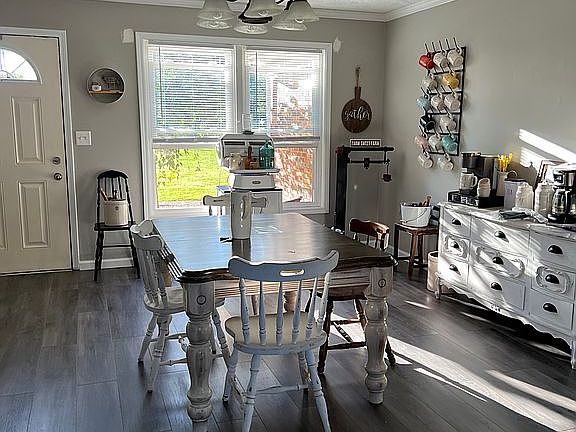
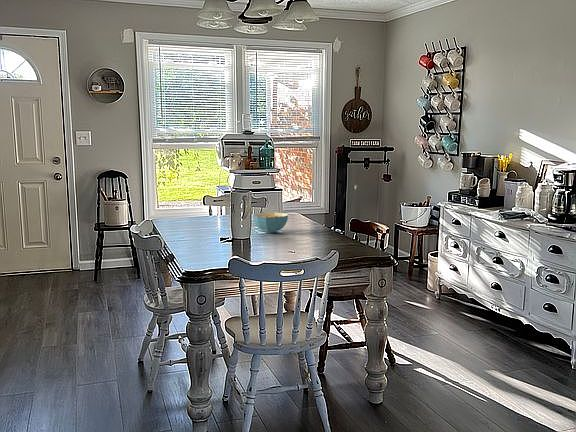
+ cereal bowl (270, 223)
